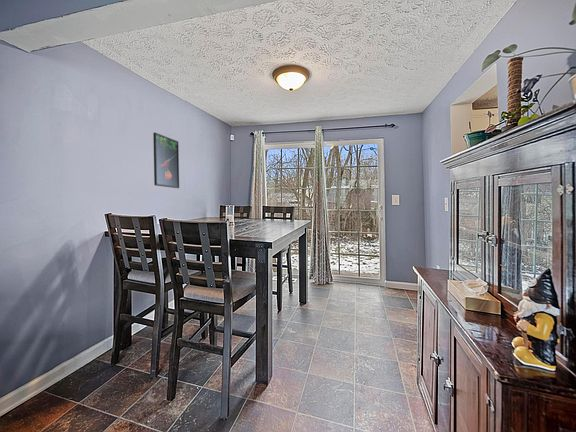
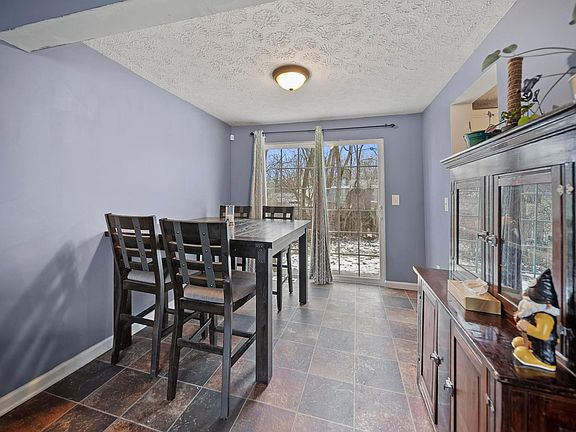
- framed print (167, 162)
